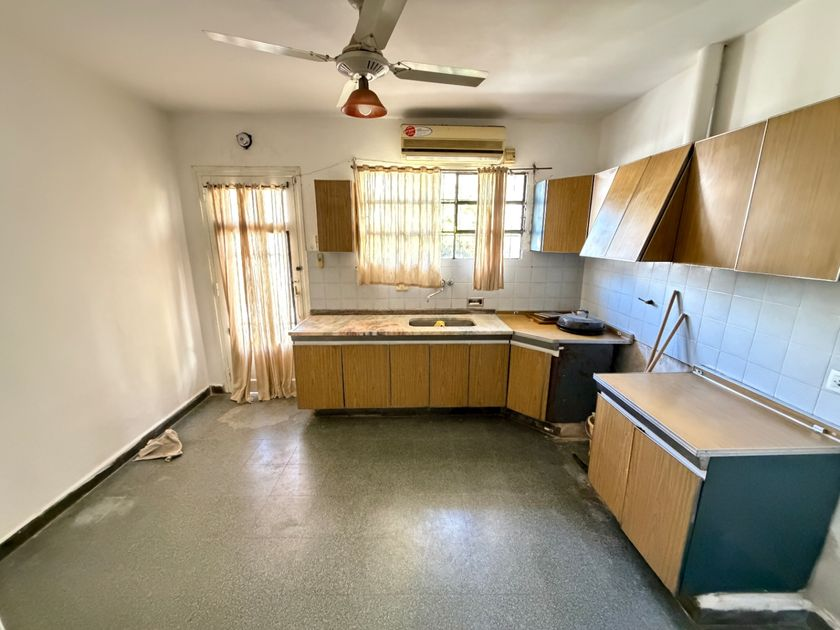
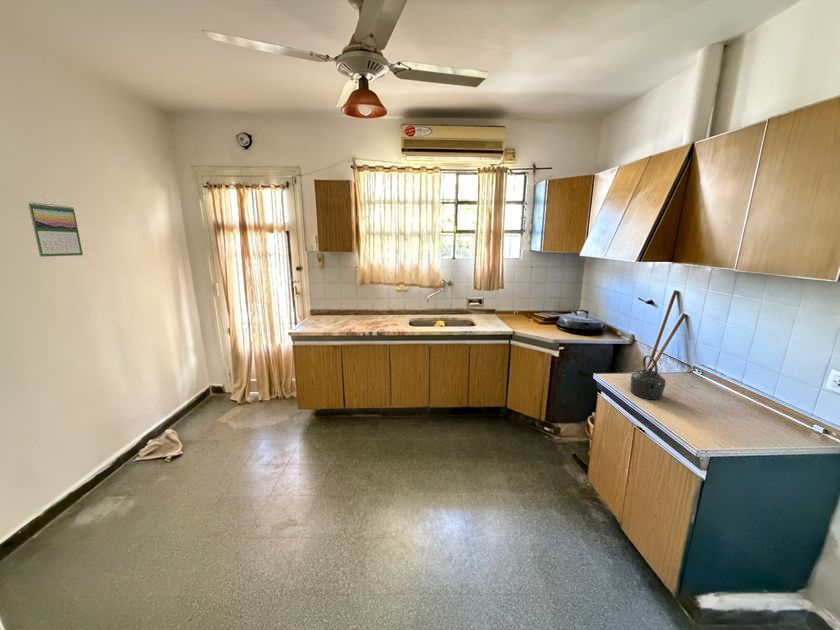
+ calendar (57, 230)
+ kettle (651, 378)
